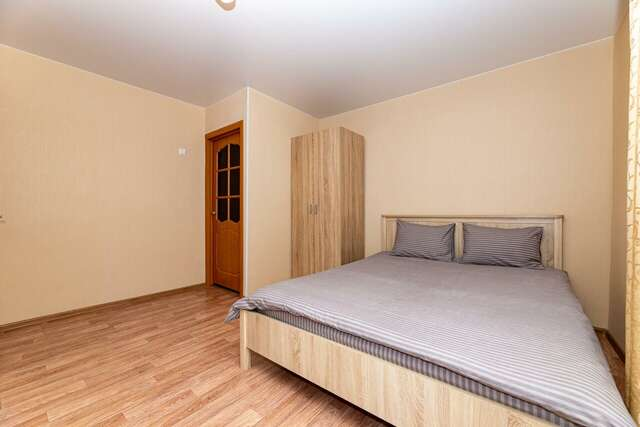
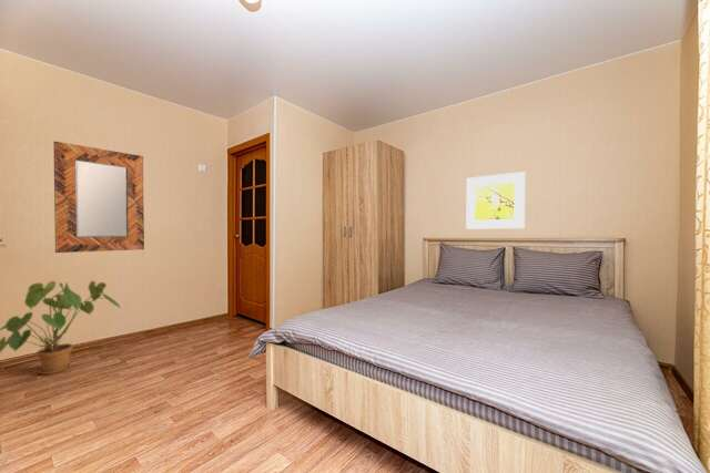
+ home mirror (102, 199)
+ house plant (62, 322)
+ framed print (494, 202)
